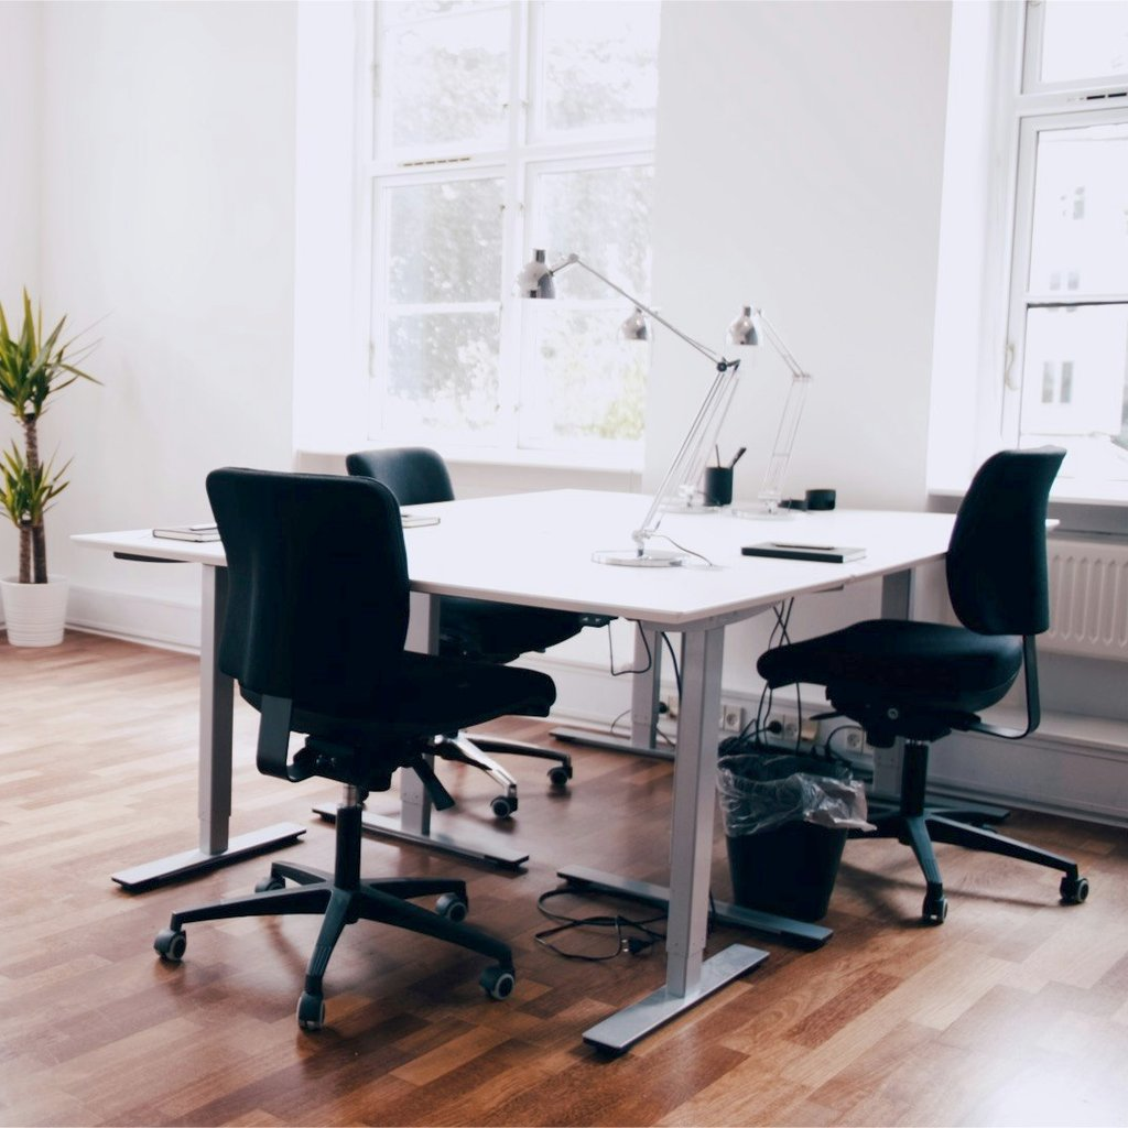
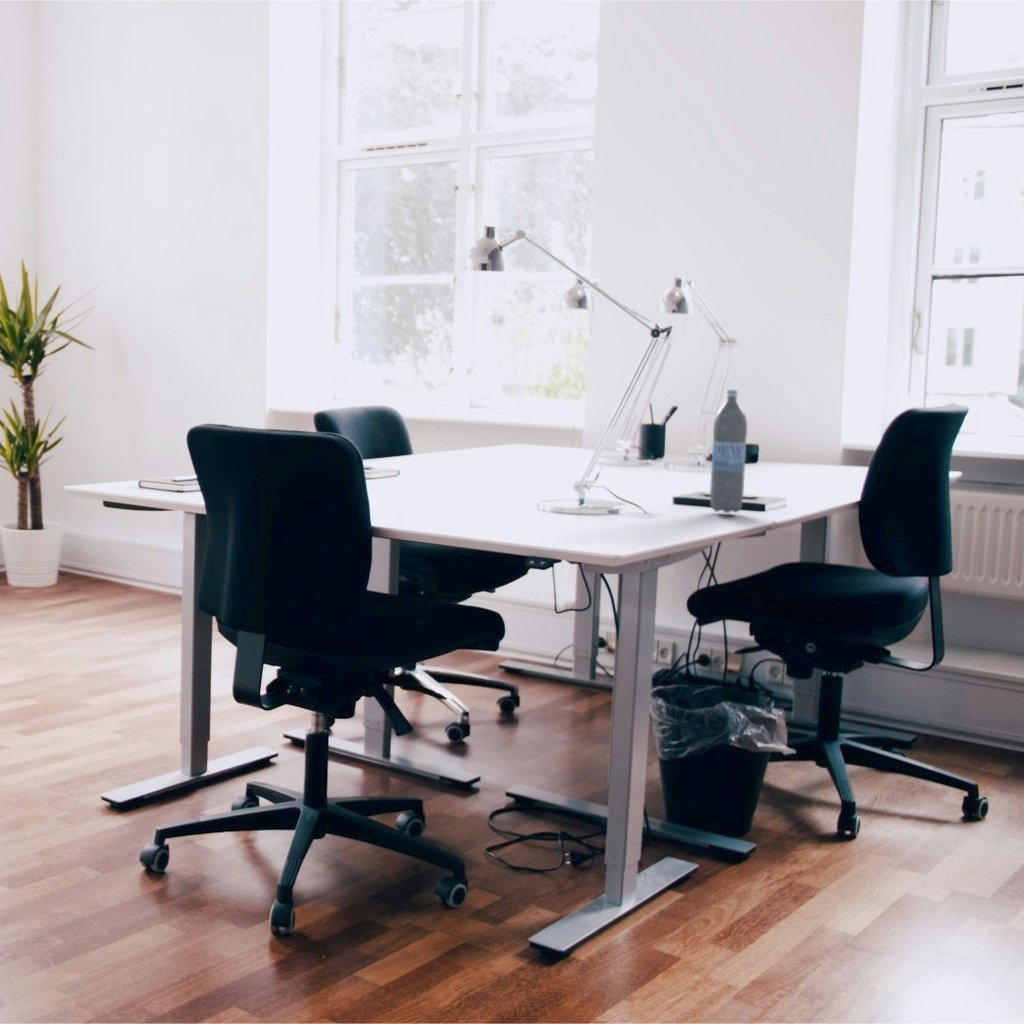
+ water bottle (728, 452)
